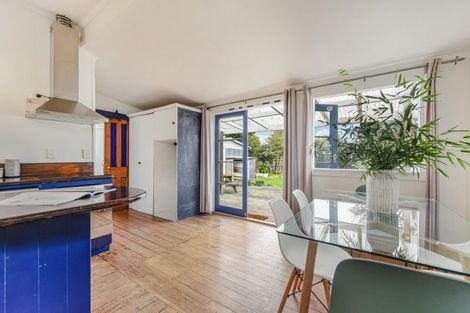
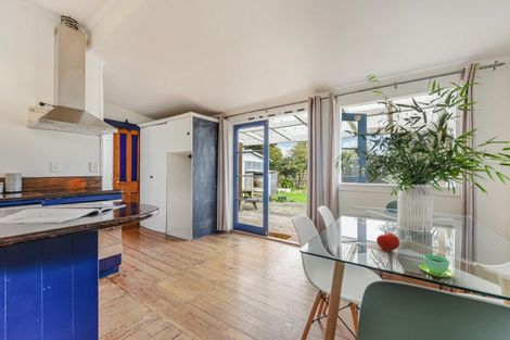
+ cup (436, 265)
+ fruit (387, 240)
